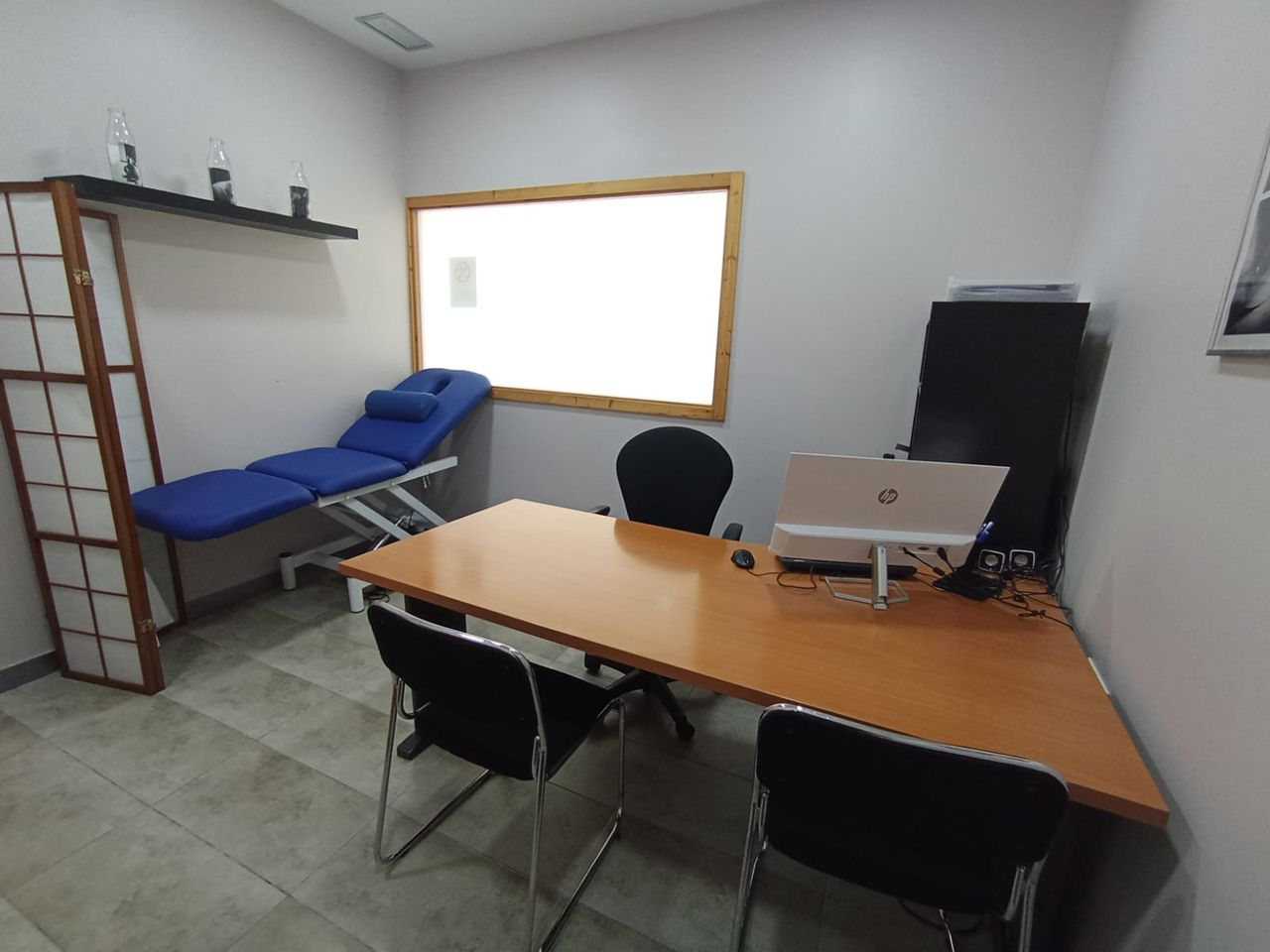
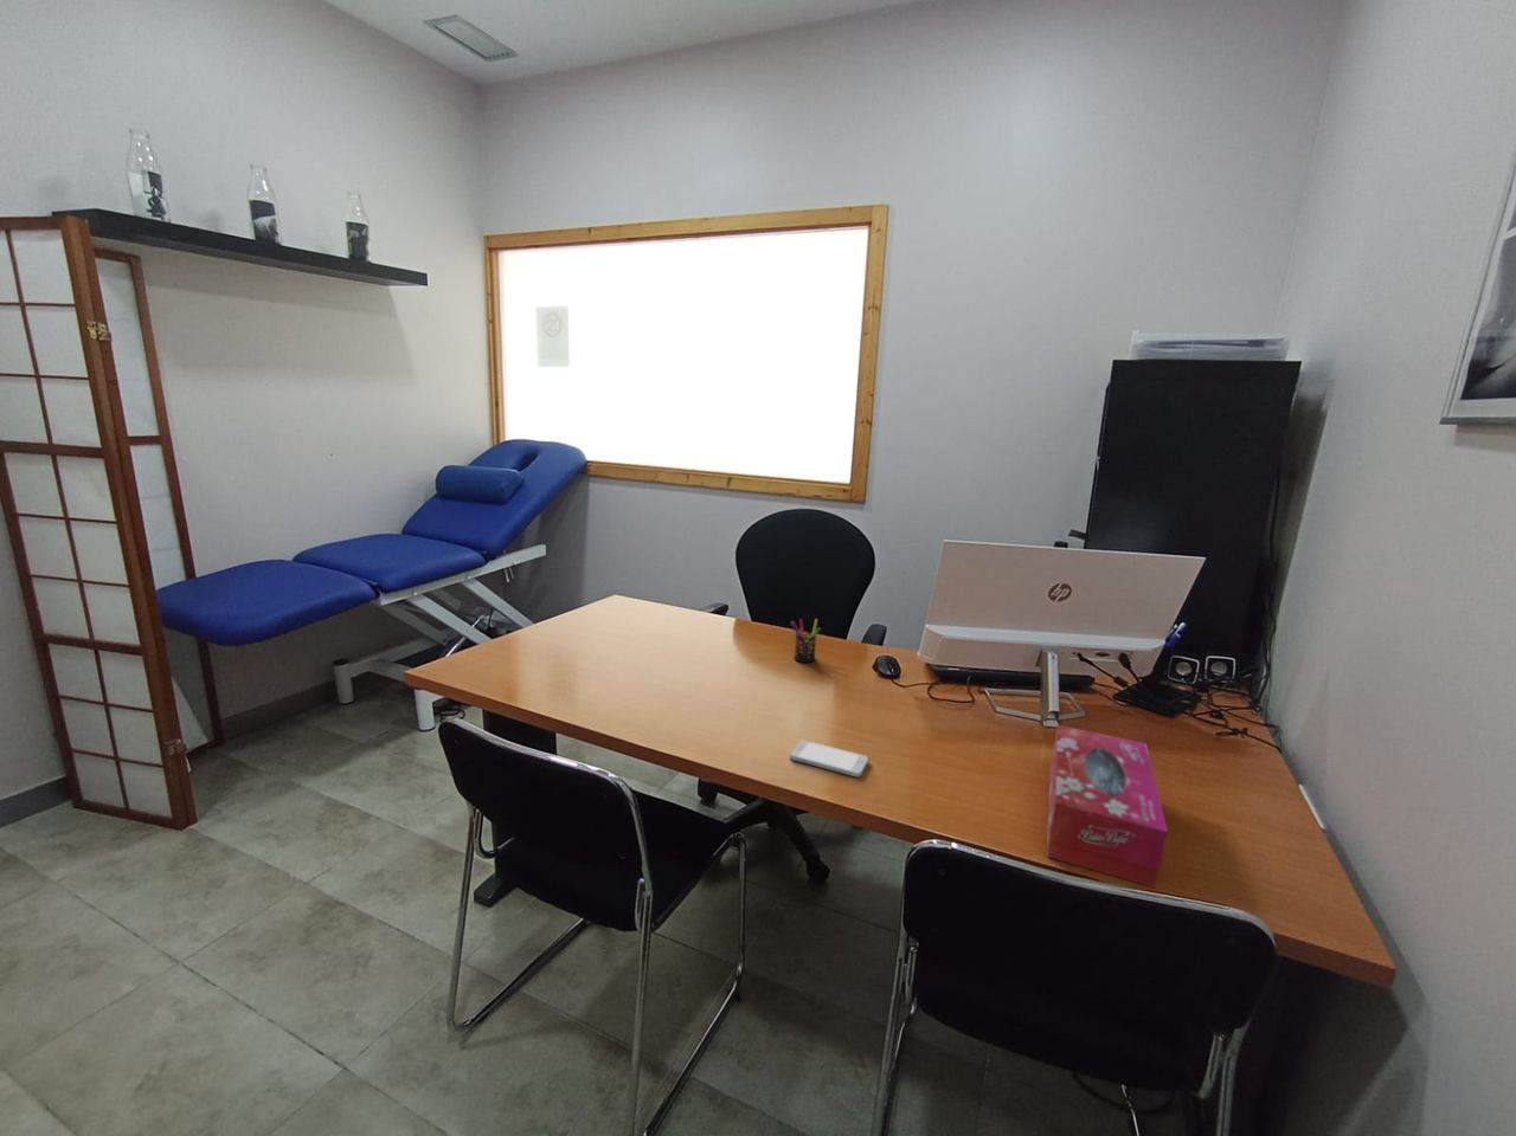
+ smartphone (828, 758)
+ pen holder (807, 638)
+ tissue box (1099, 795)
